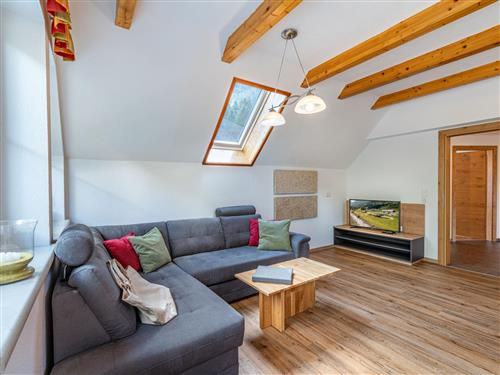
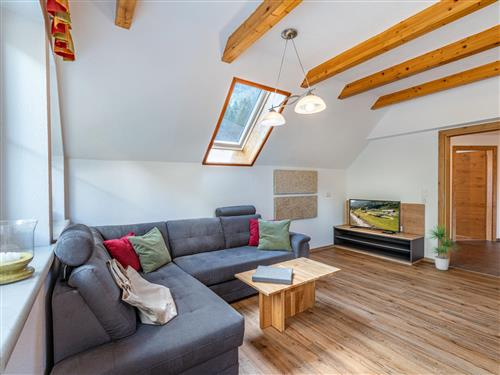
+ potted plant (442, 247)
